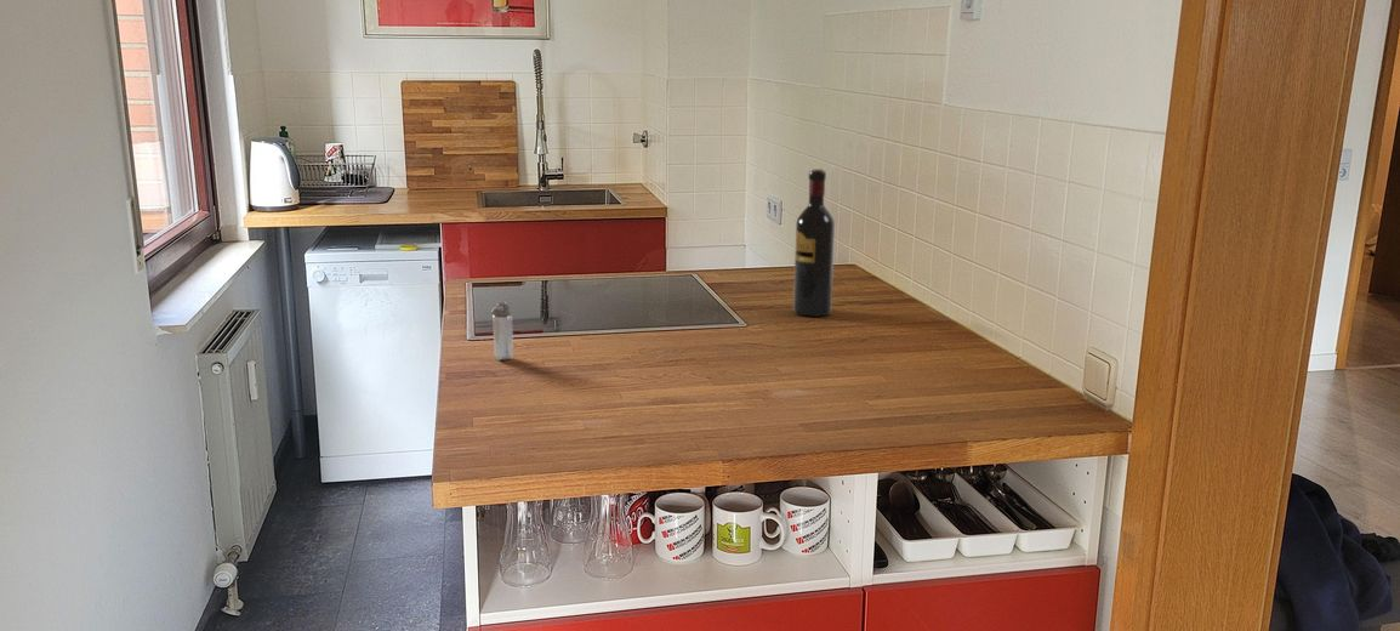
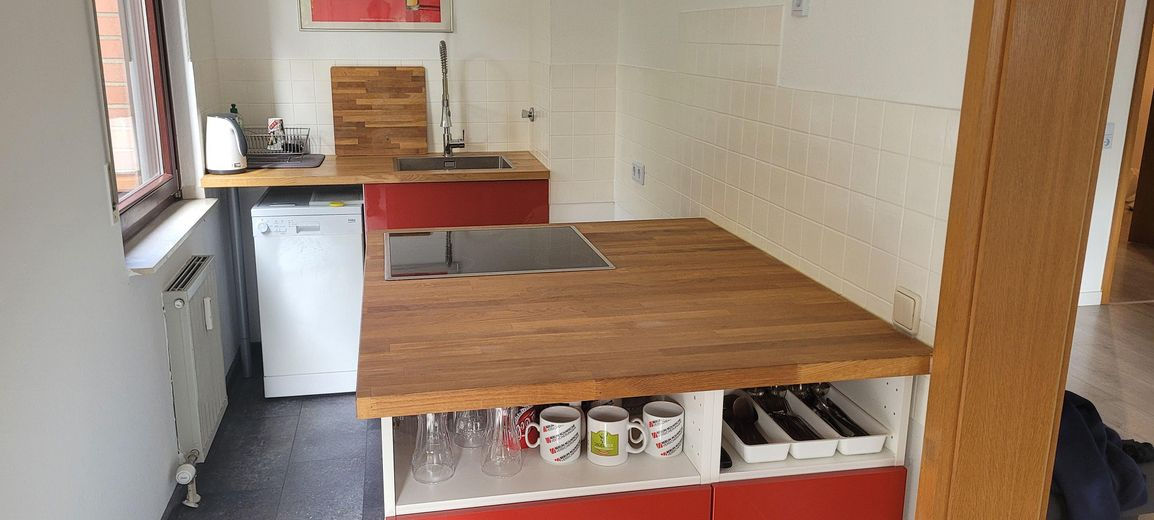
- shaker (502, 330)
- wine bottle (814, 241)
